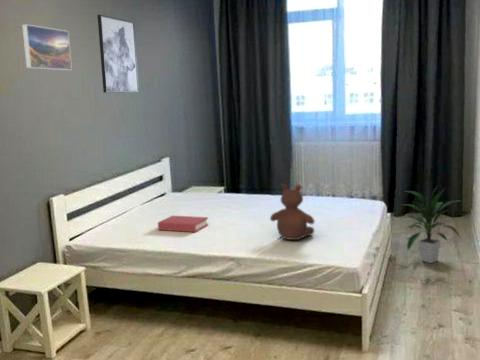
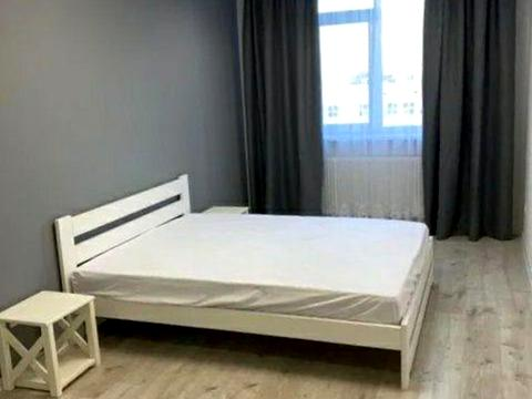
- wall art (119, 55)
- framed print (48, 48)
- stuffed bear (294, 210)
- indoor plant (427, 223)
- hardback book (183, 223)
